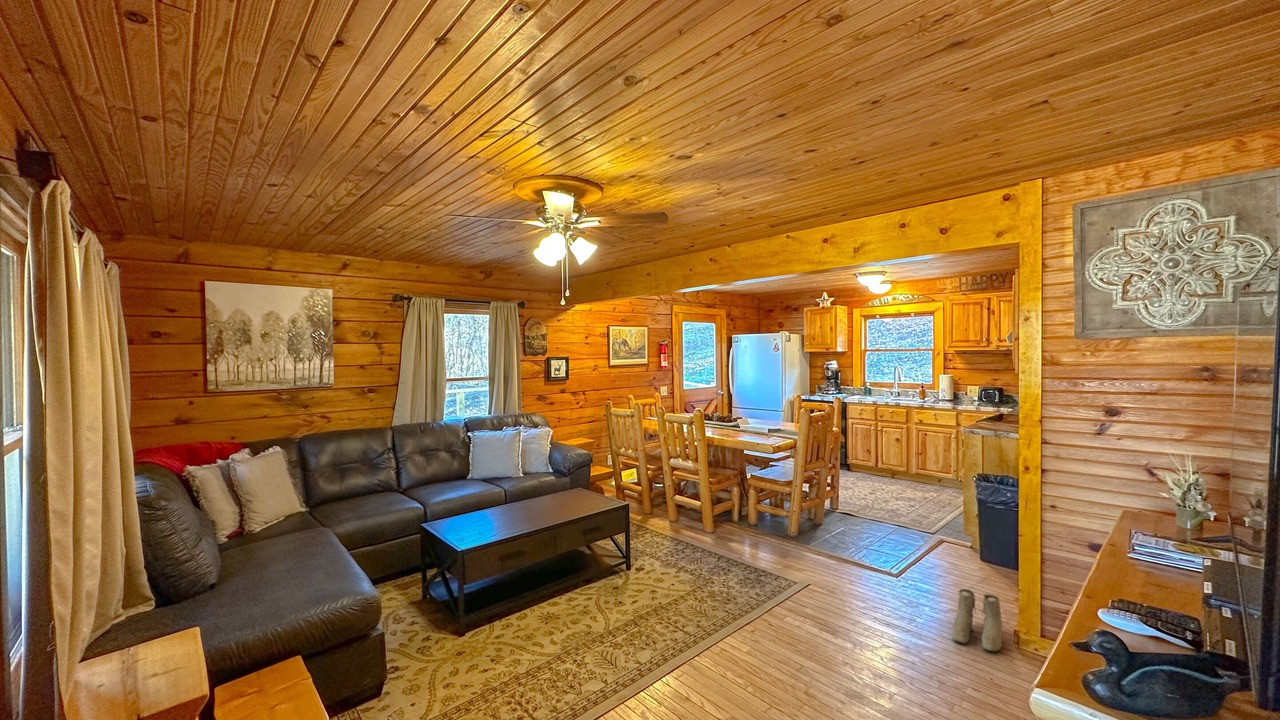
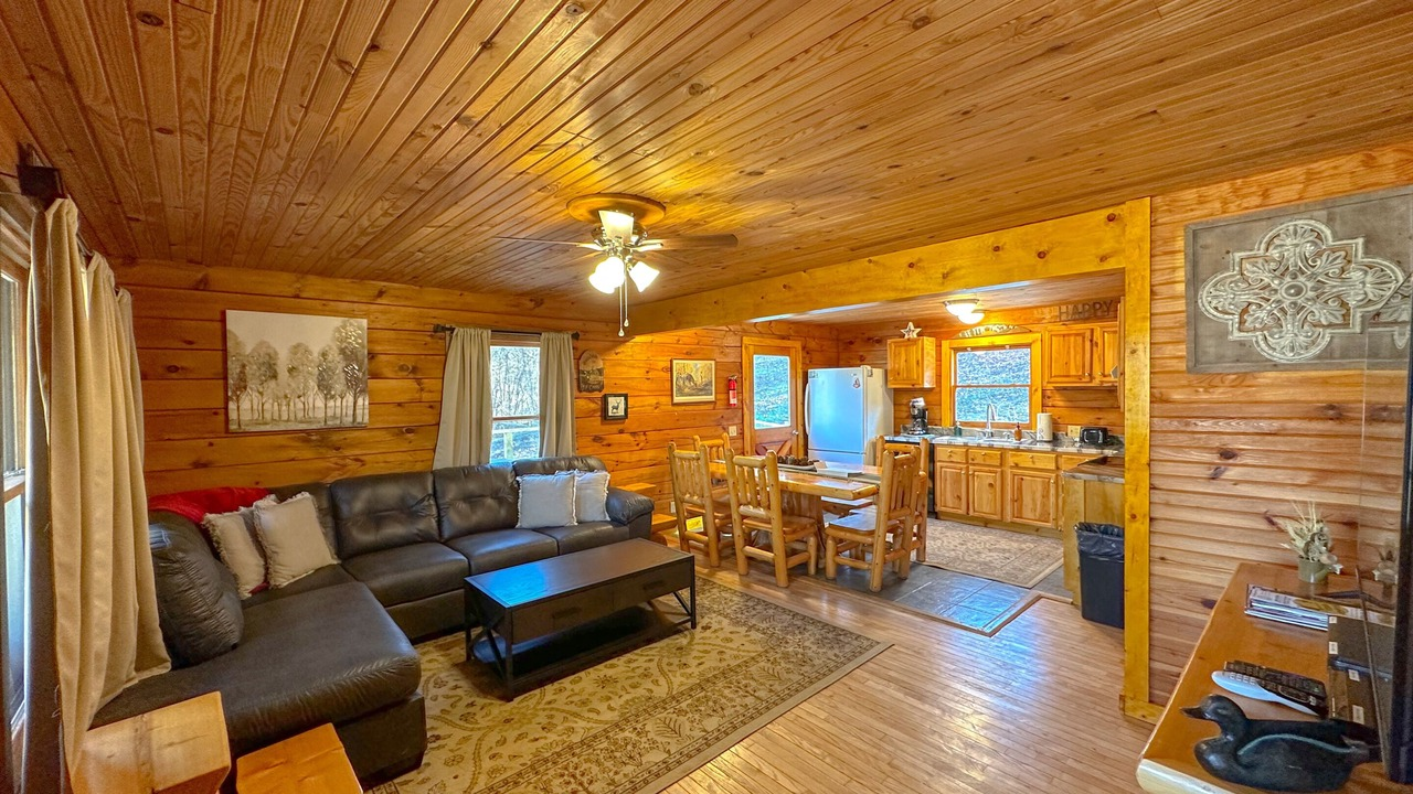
- boots (972, 617)
